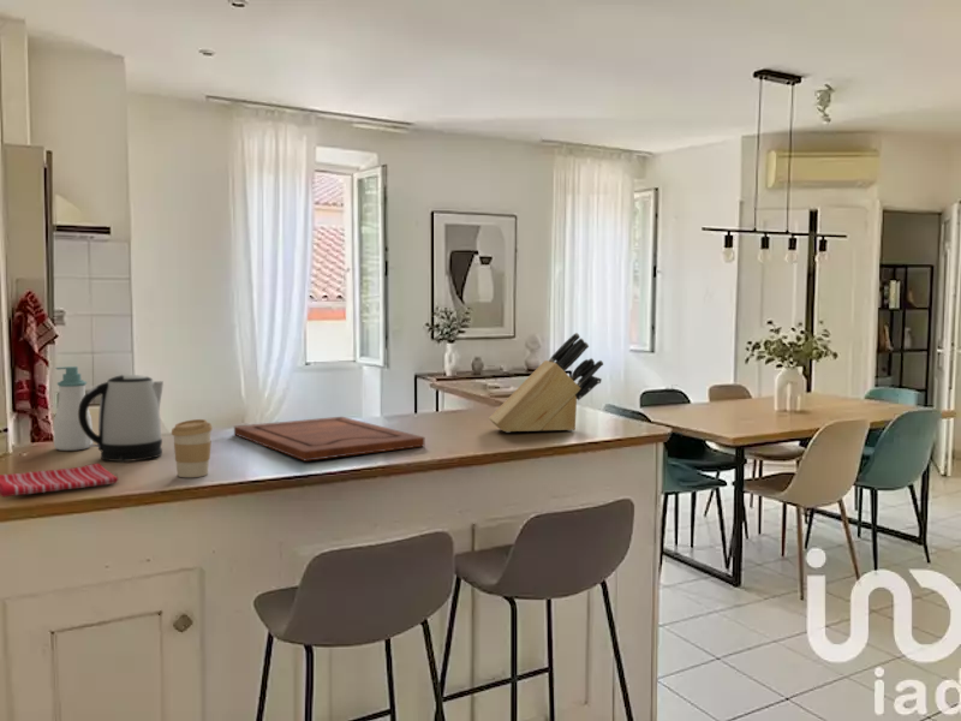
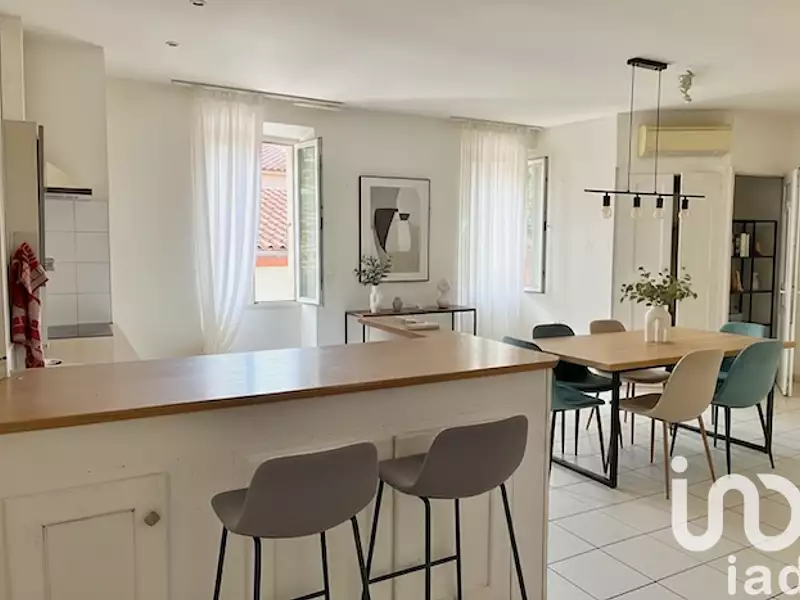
- dish towel (54, 478)
- soap bottle (72, 407)
- coffee cup (192, 447)
- kettle (121, 416)
- cutting board (326, 435)
- knife block (547, 381)
